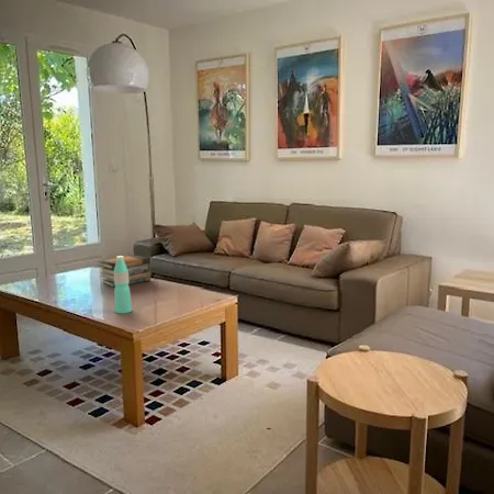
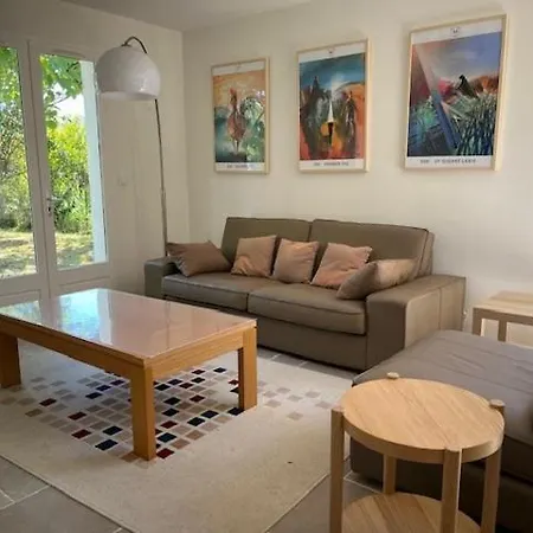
- book stack (127, 269)
- water bottle (121, 283)
